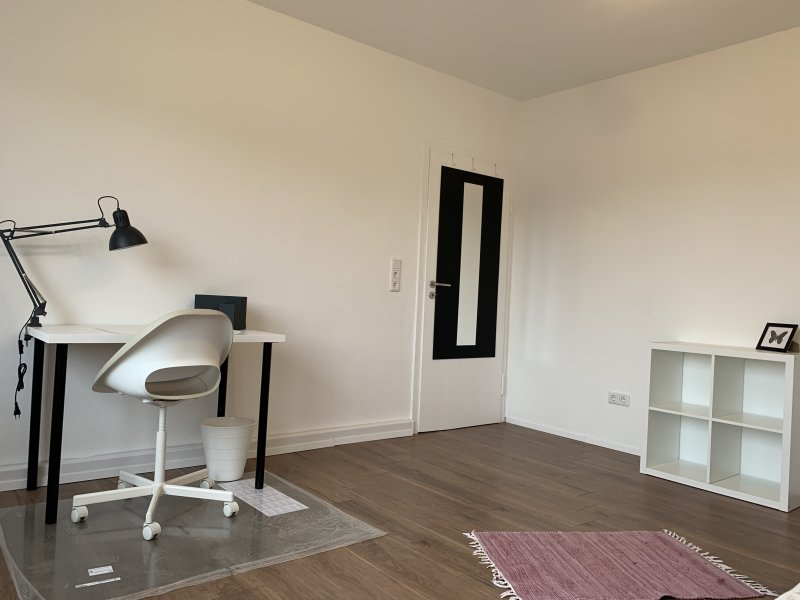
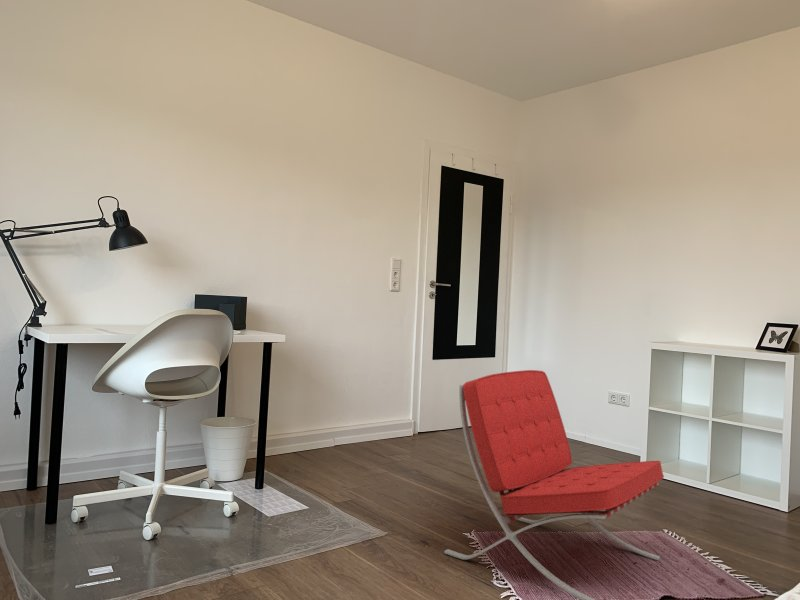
+ lounge chair (558, 467)
